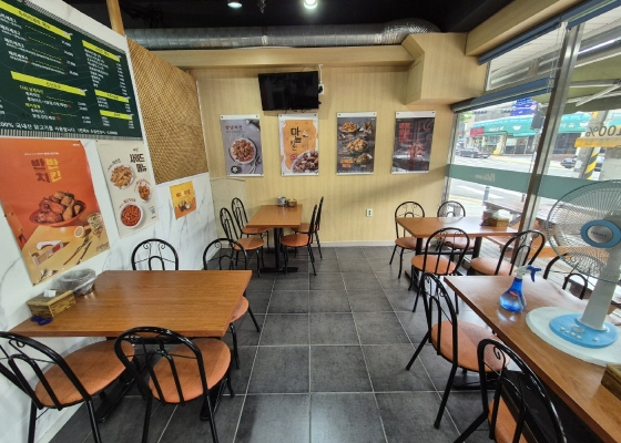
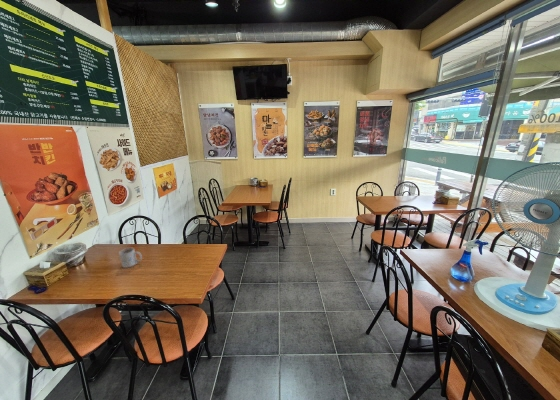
+ mug (130, 257)
